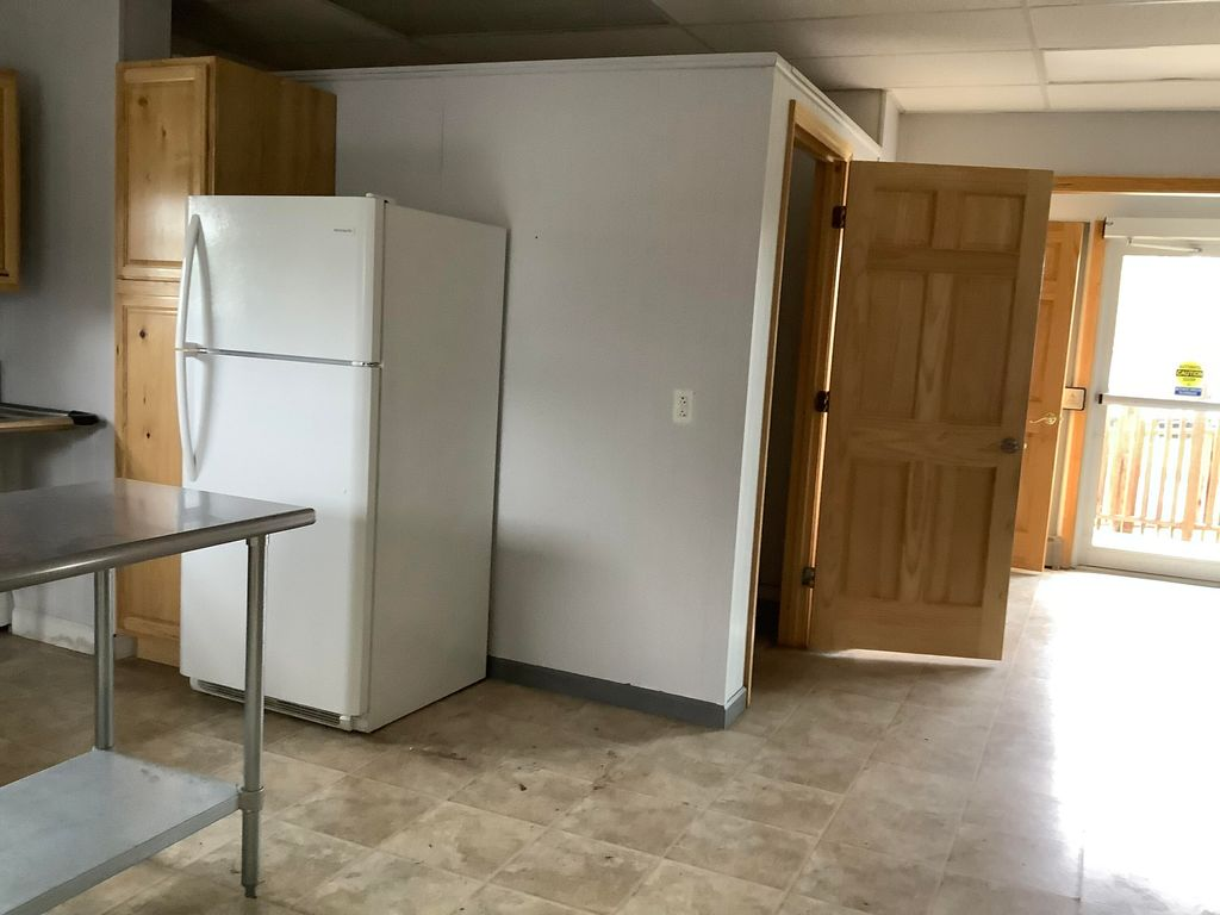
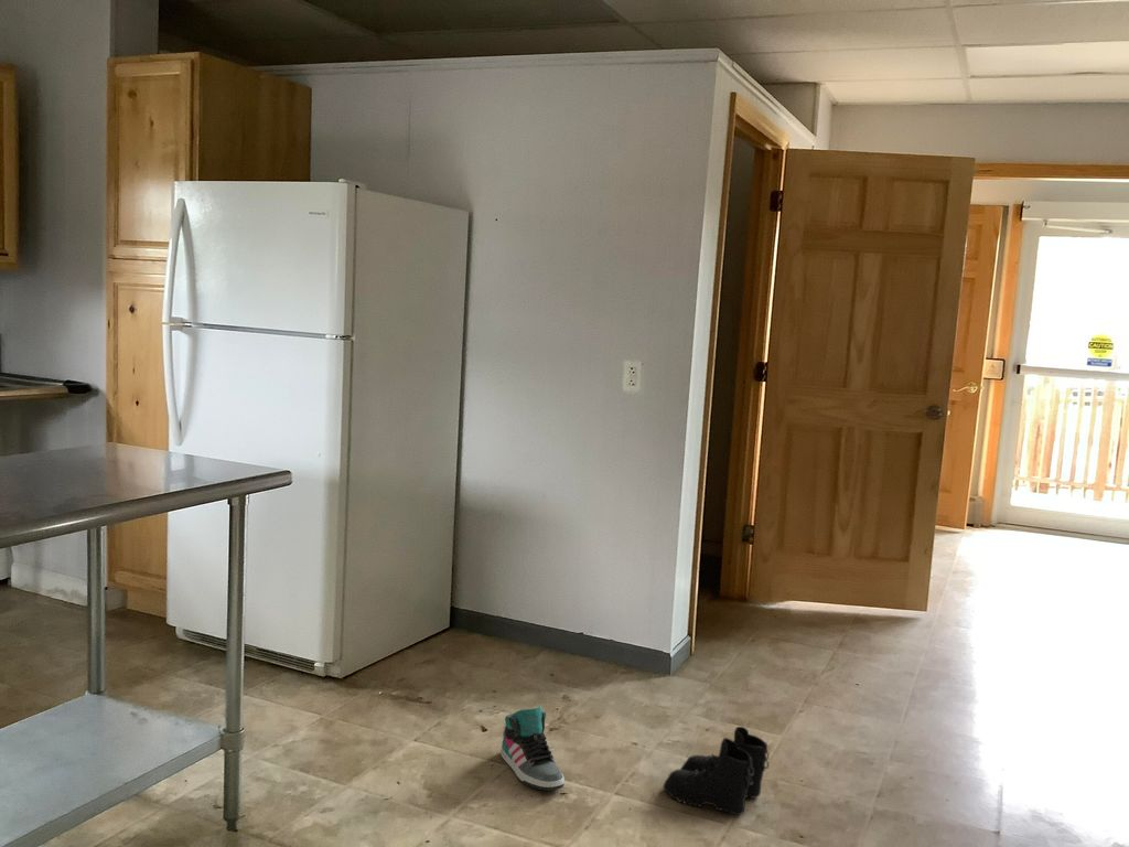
+ sneaker (534, 741)
+ boots (717, 761)
